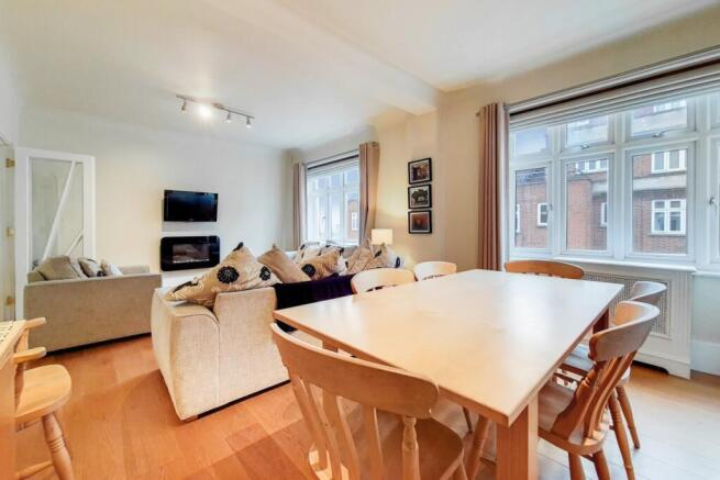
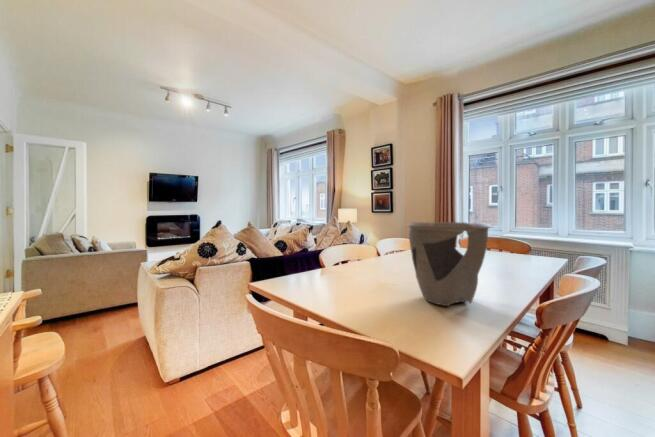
+ decorative bowl (443, 260)
